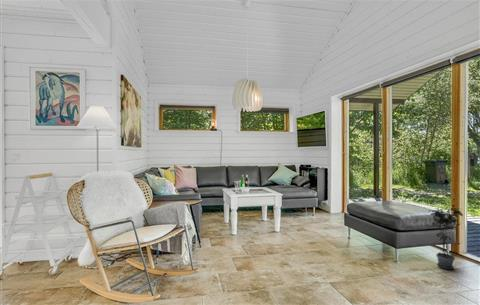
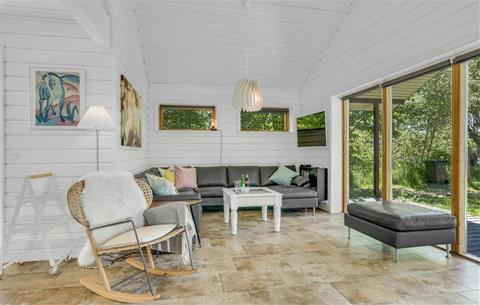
- potted plant (445, 236)
